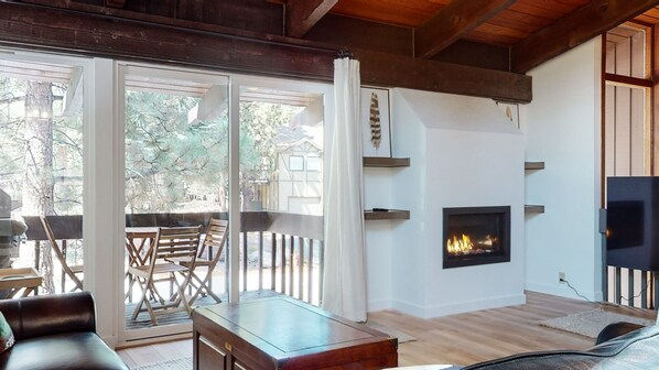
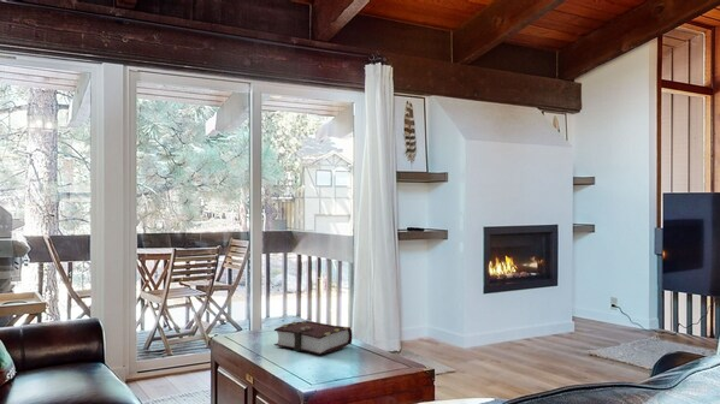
+ book (313, 335)
